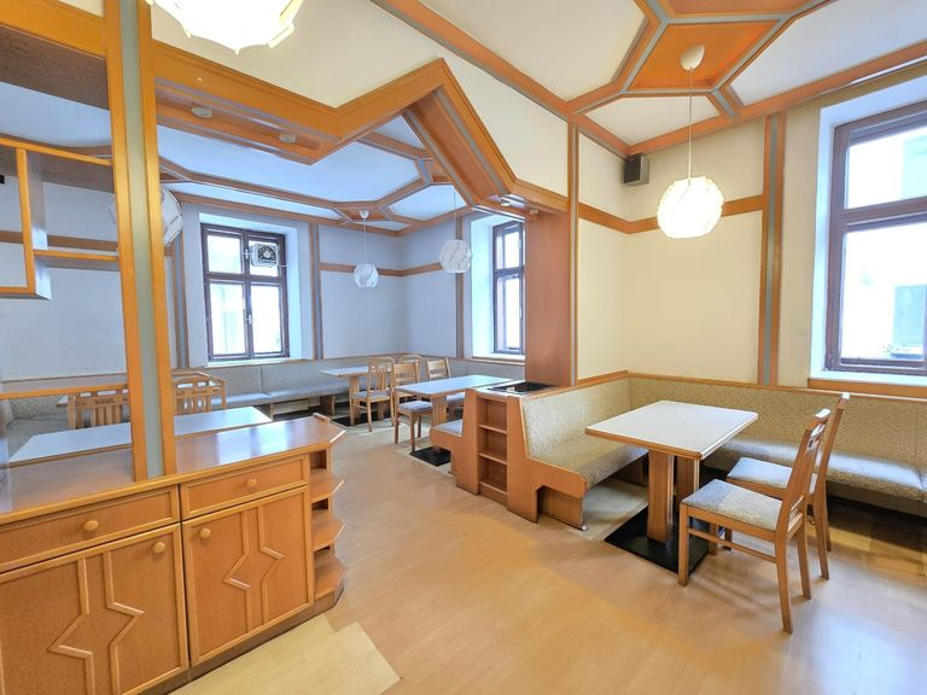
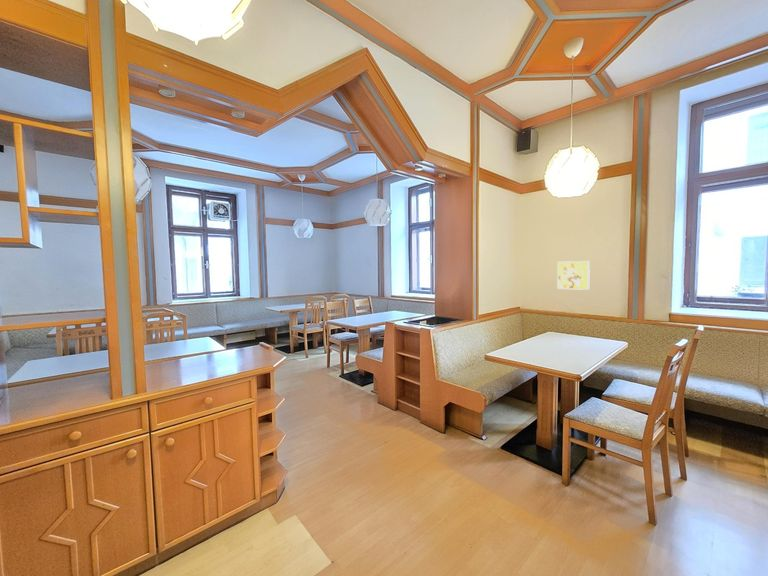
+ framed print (572, 275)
